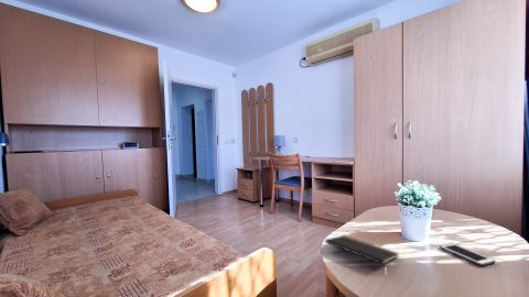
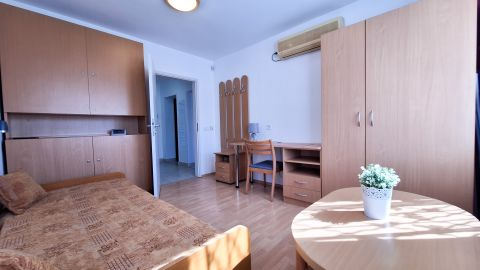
- notepad (360, 248)
- cell phone (465, 253)
